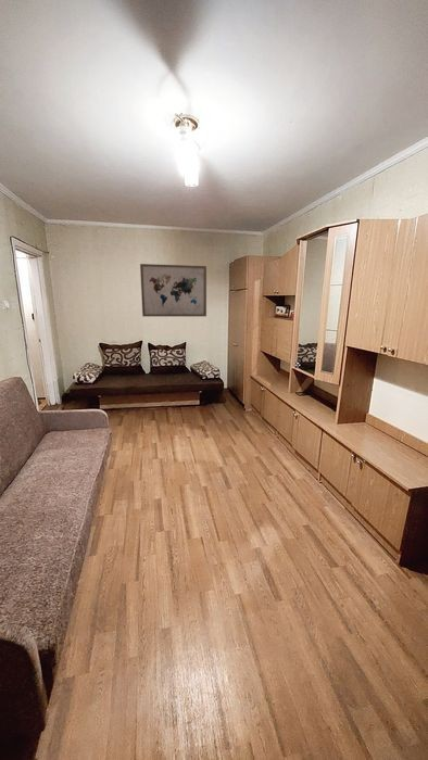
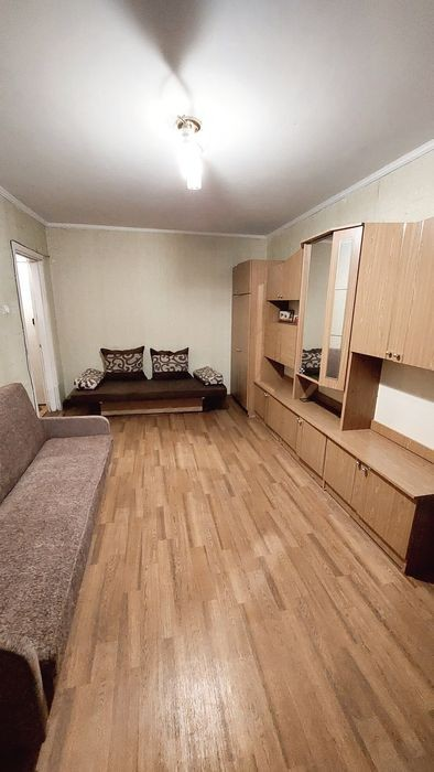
- wall art (174, 291)
